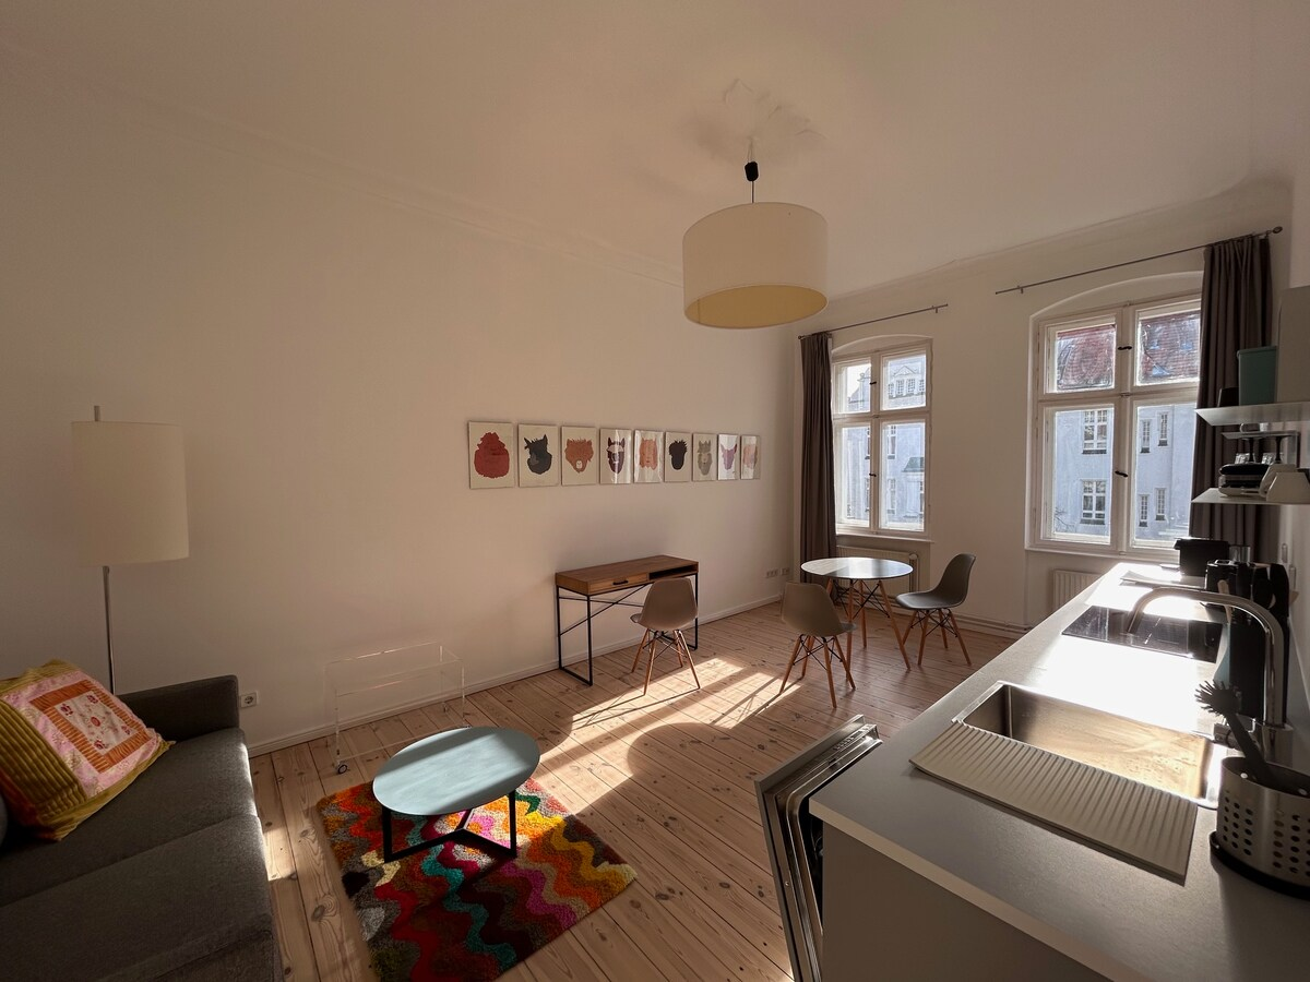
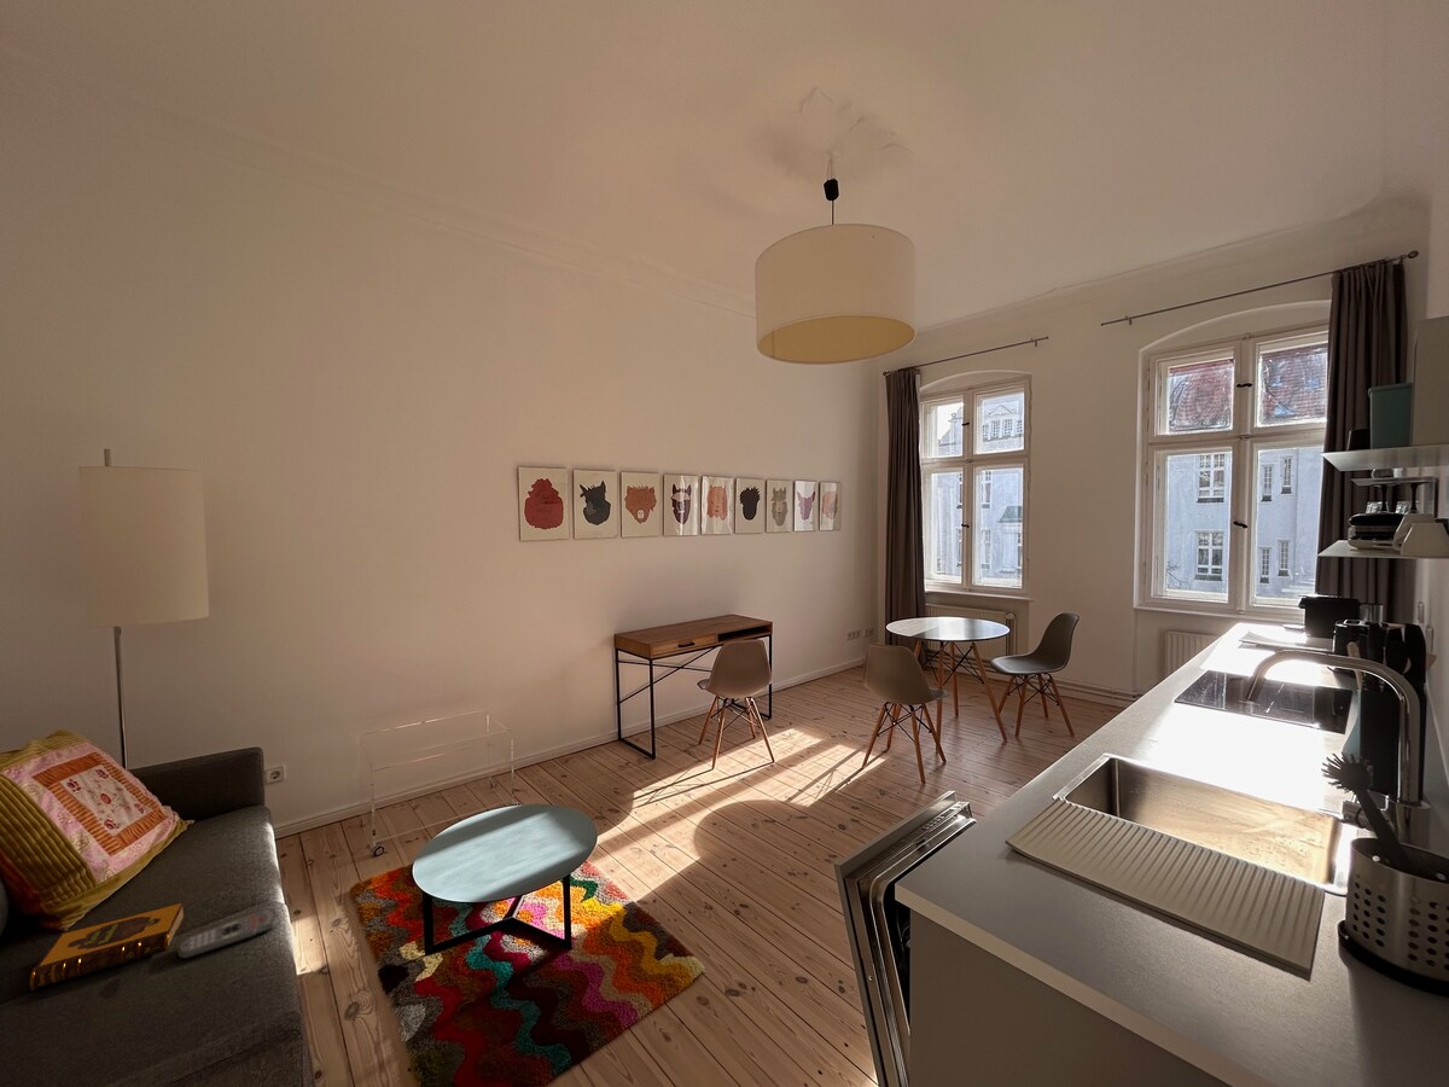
+ remote control (229, 934)
+ hardback book (114, 943)
